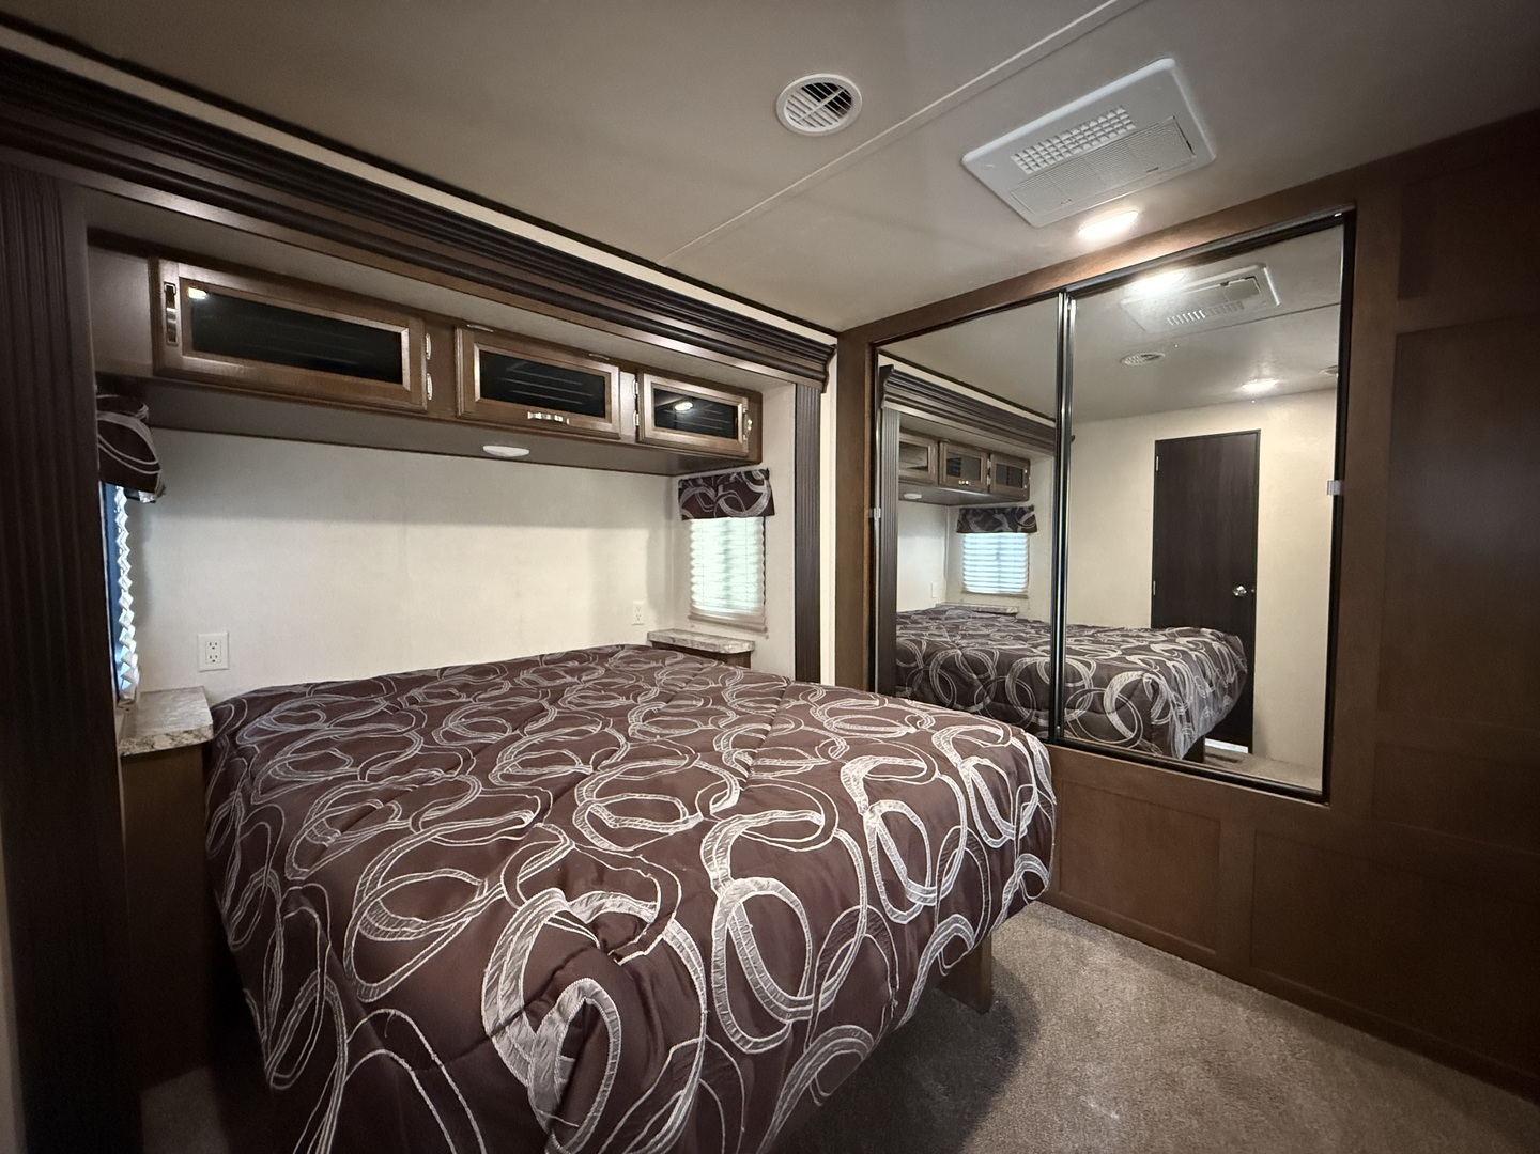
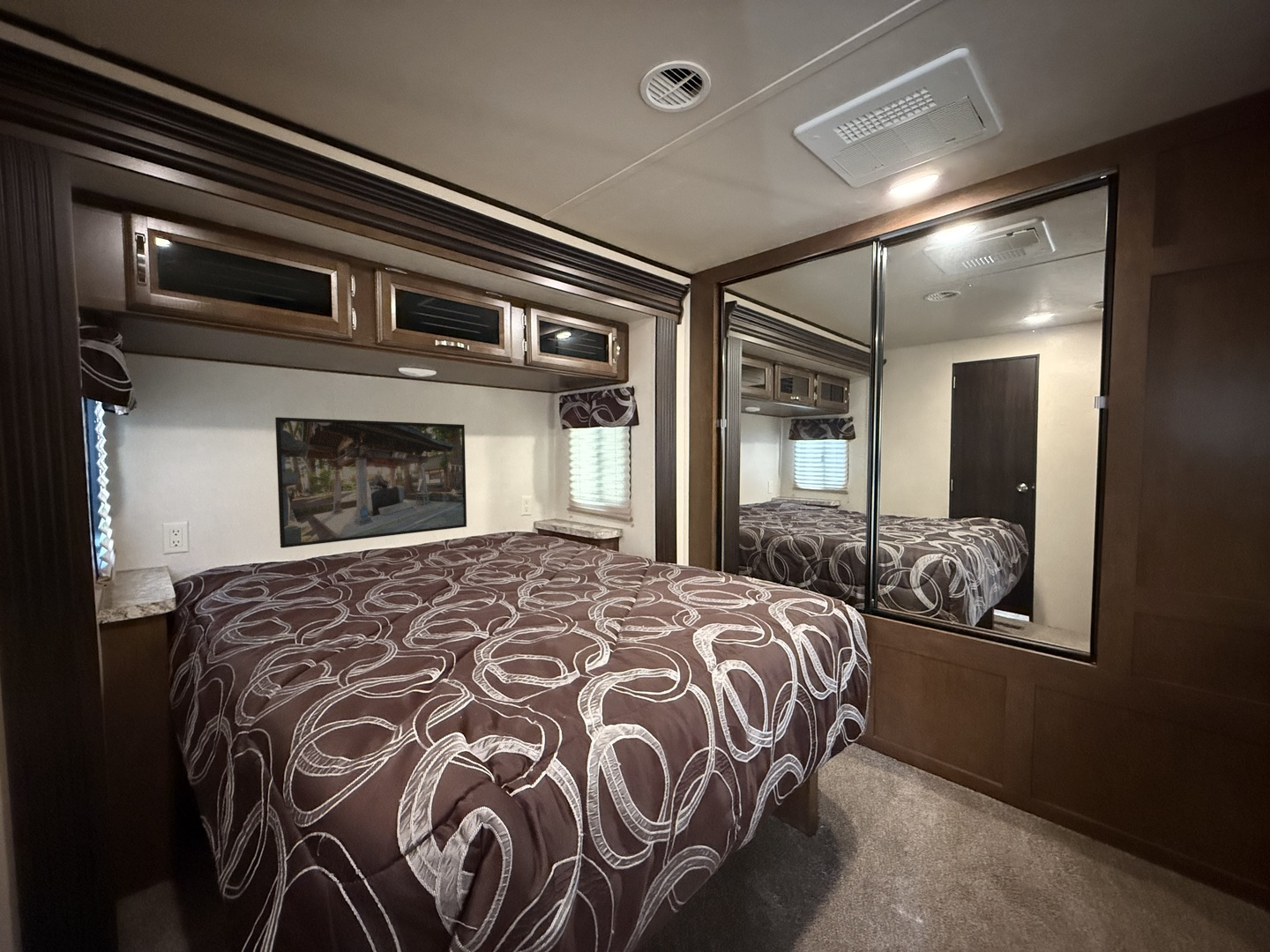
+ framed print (383, 479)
